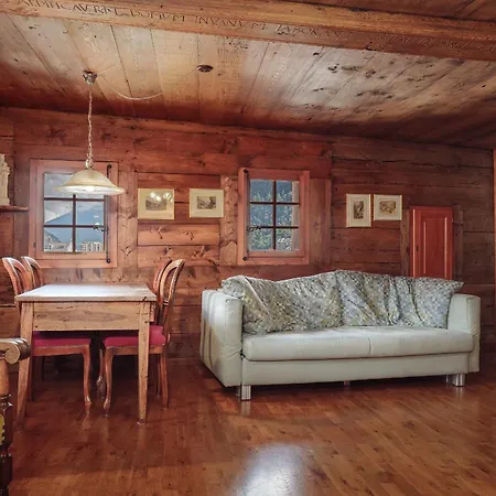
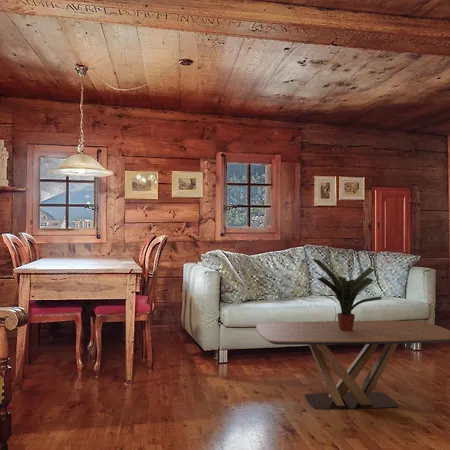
+ coffee table (353, 365)
+ potted plant (343, 294)
